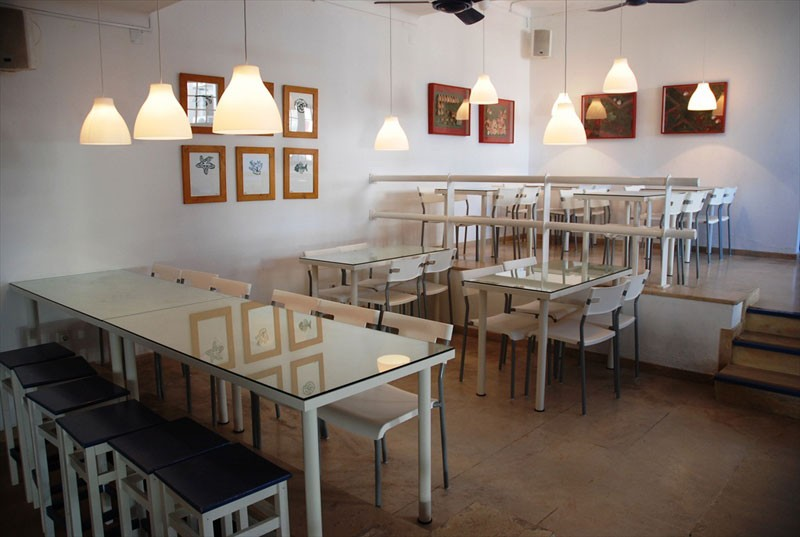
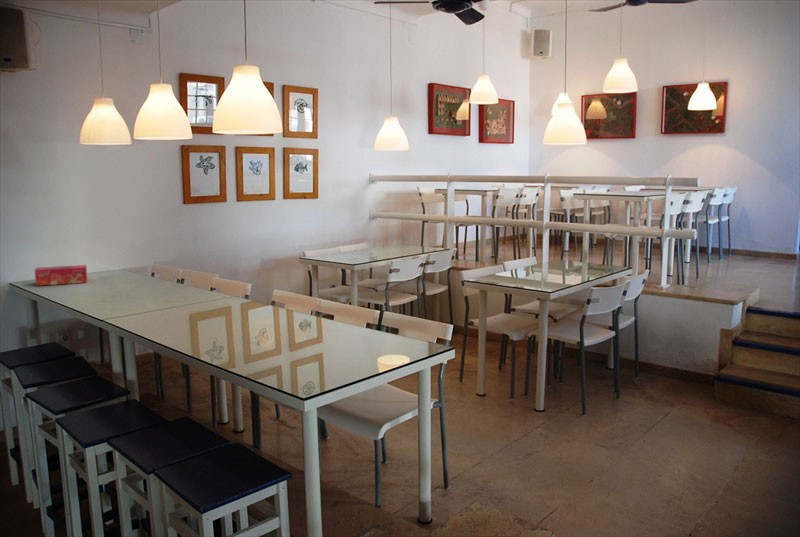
+ tissue box (61, 275)
